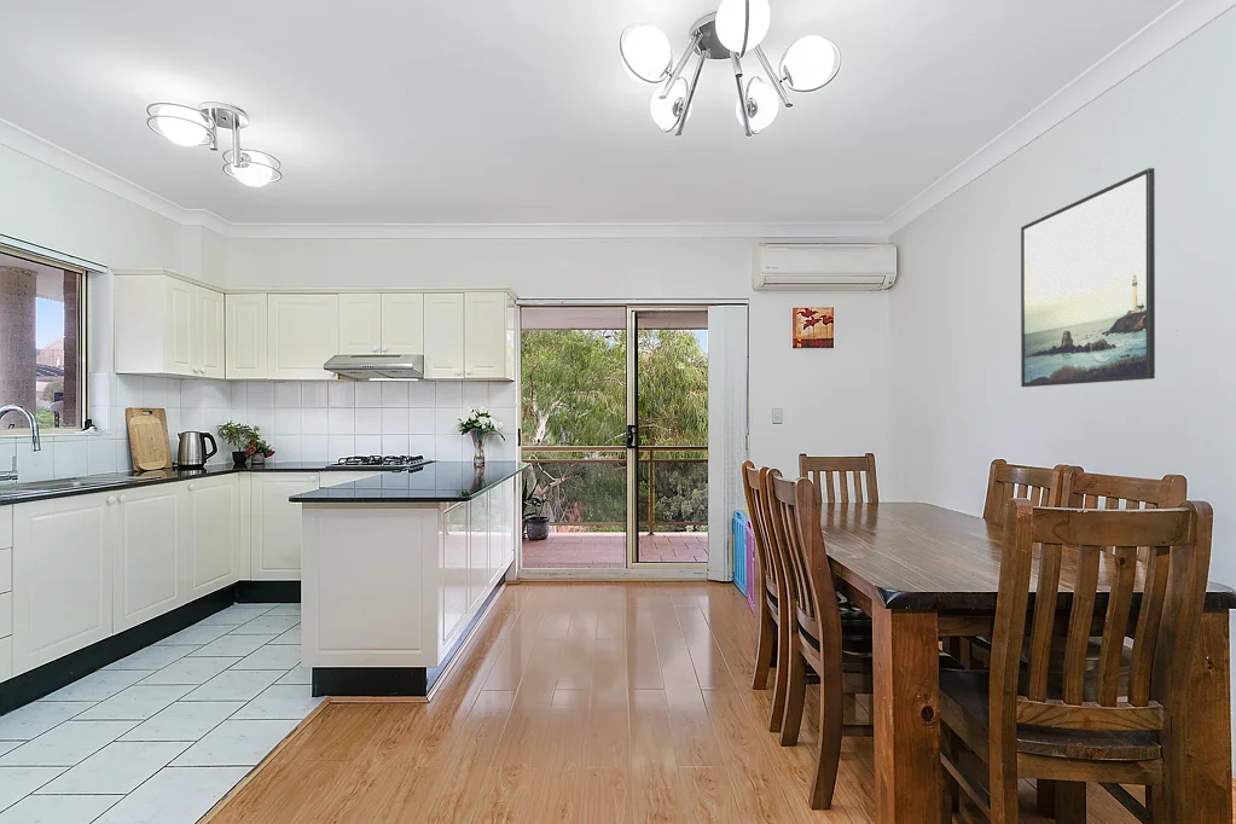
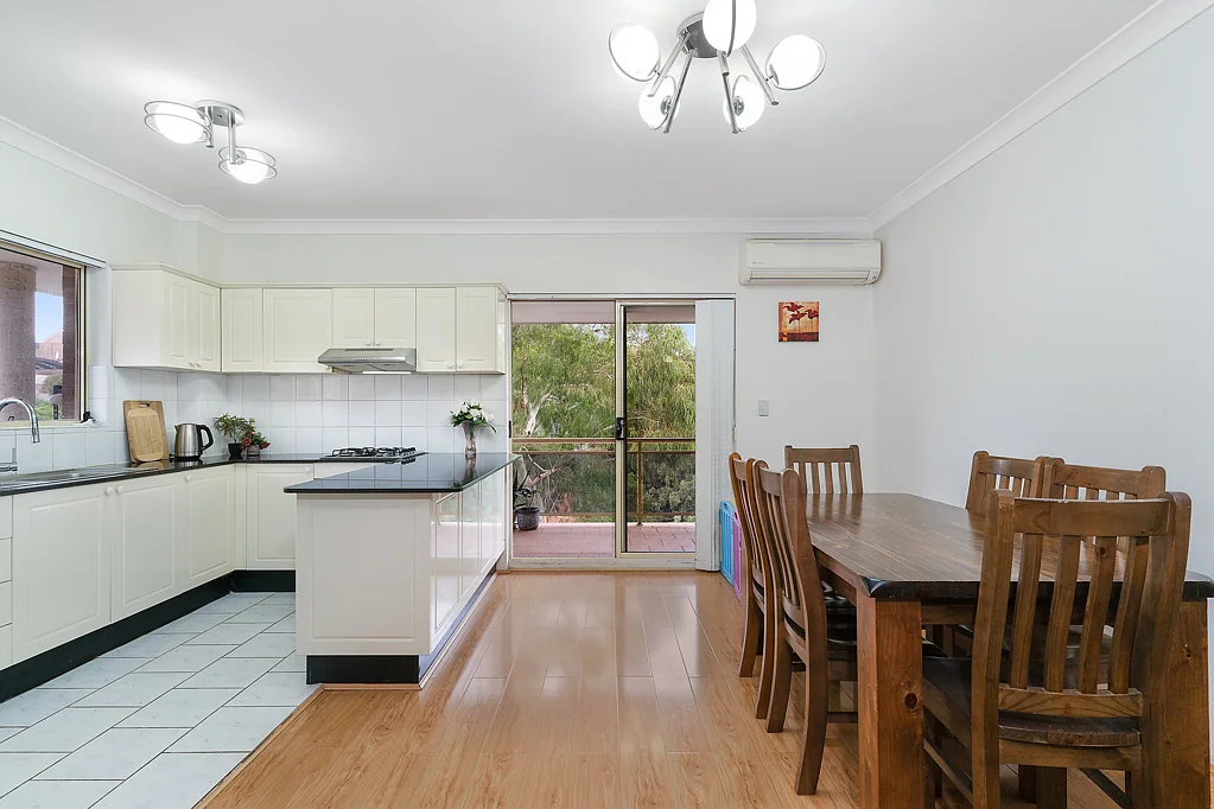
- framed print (1078, 292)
